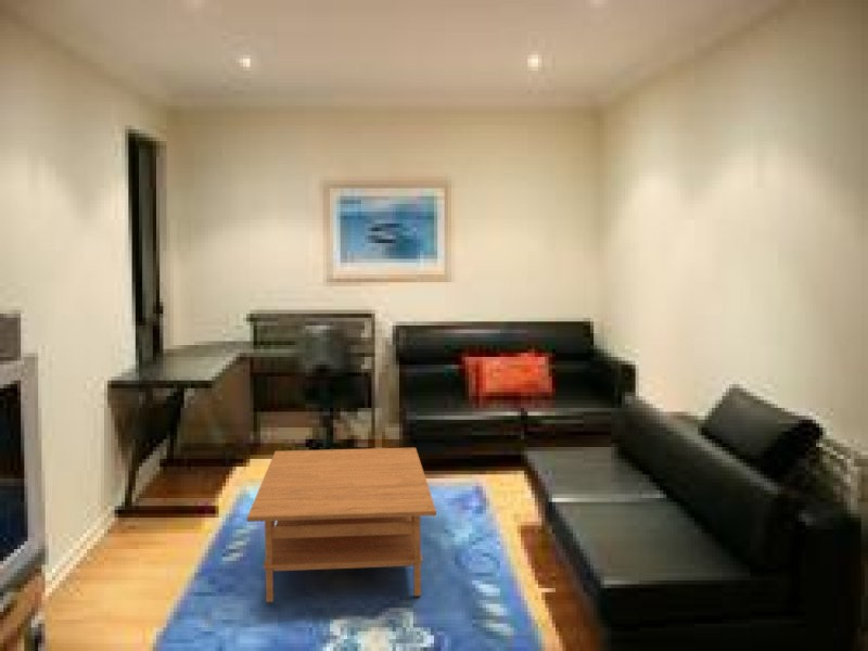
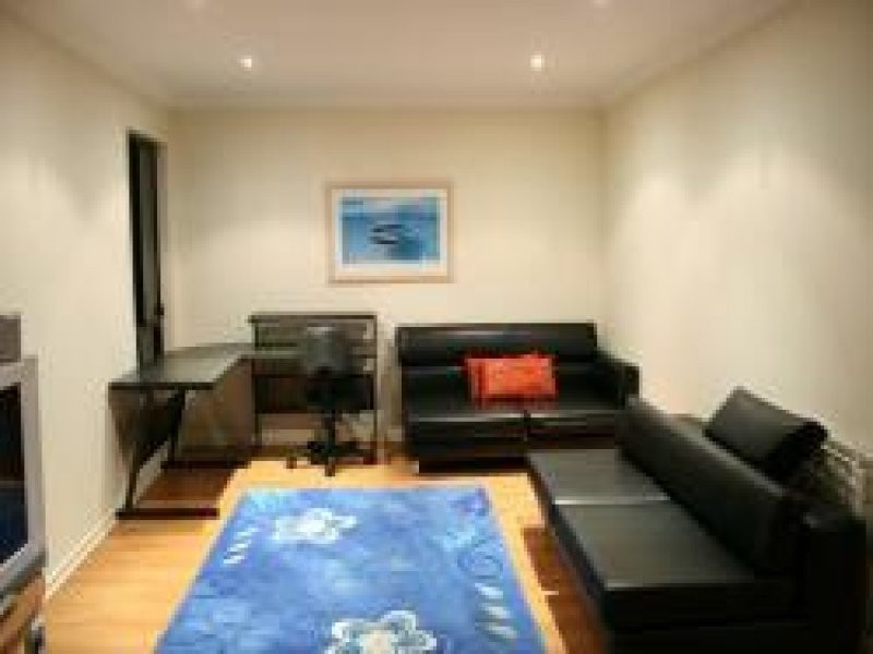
- coffee table (345, 516)
